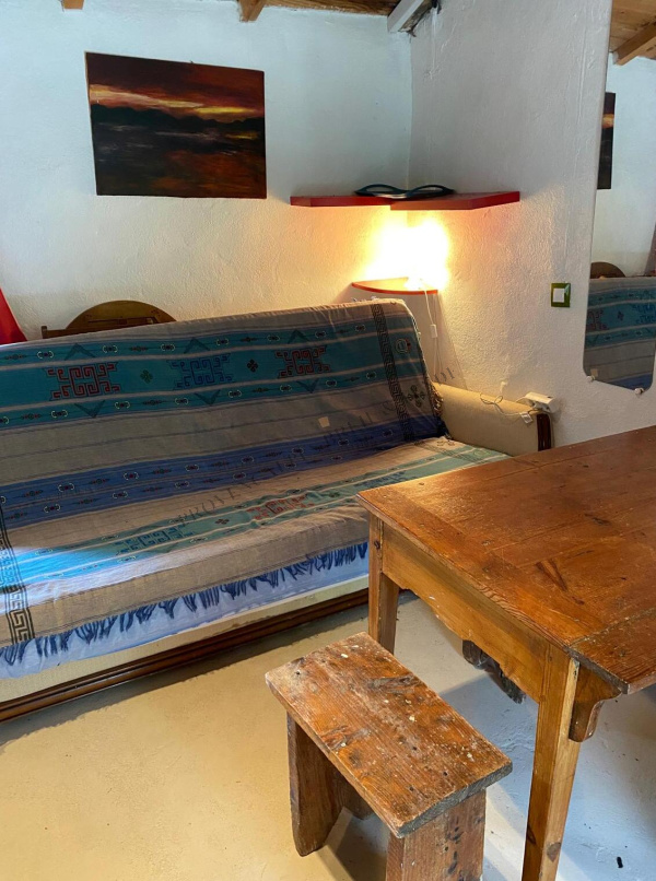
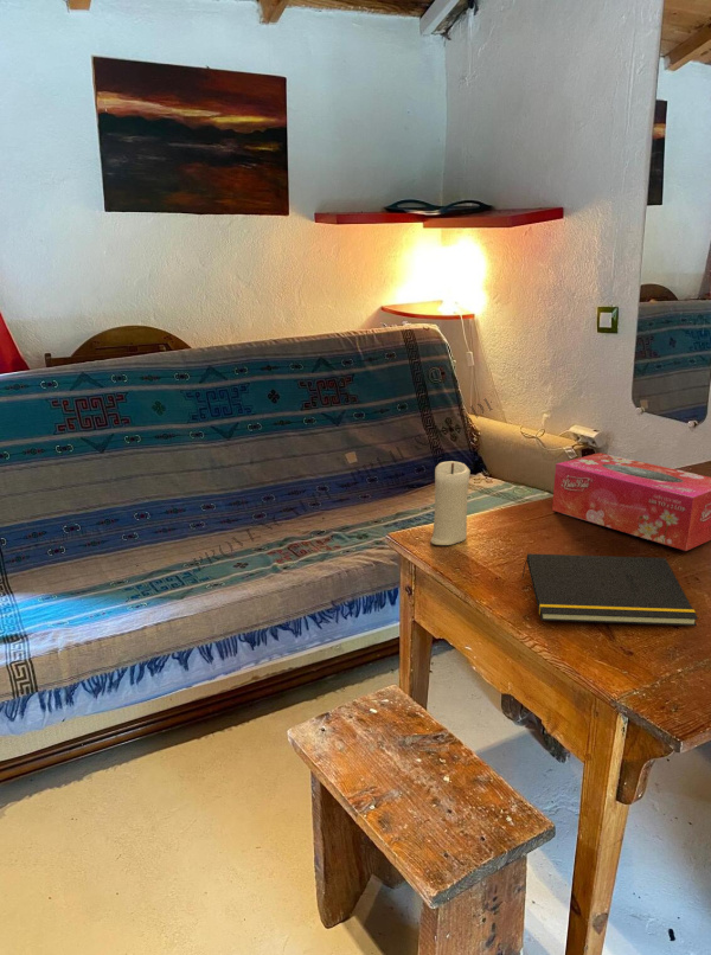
+ tissue box (638, 496)
+ notepad (606, 587)
+ candle (449, 501)
